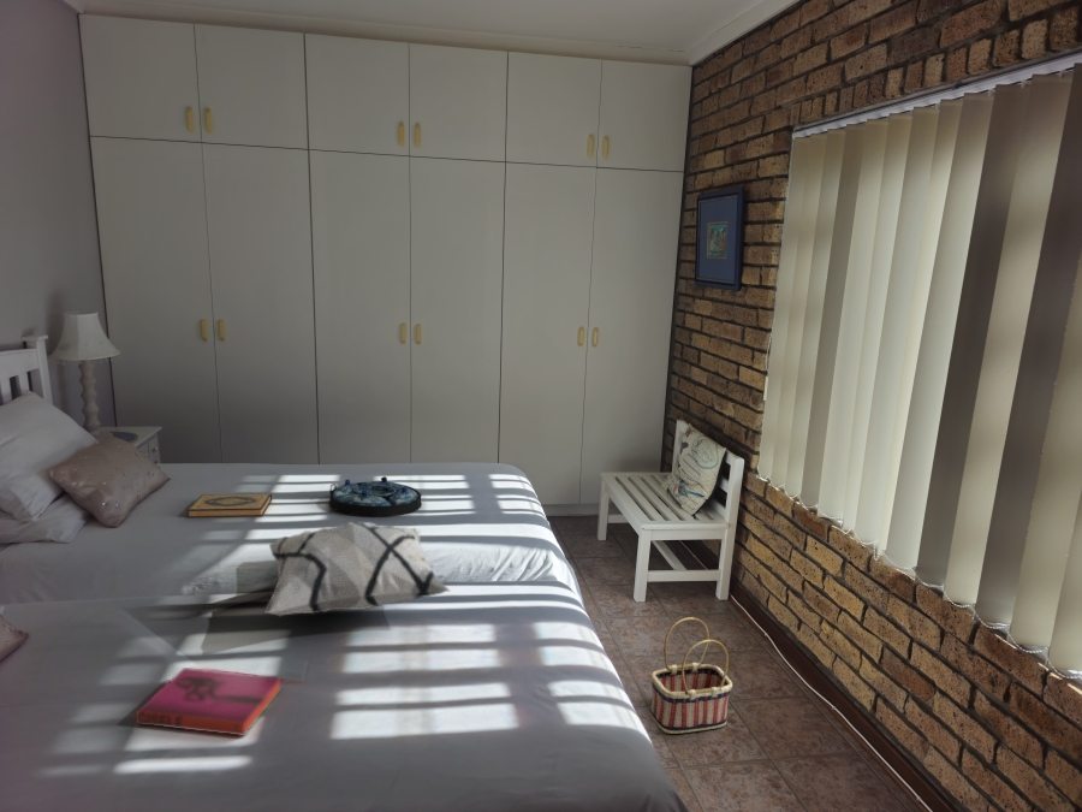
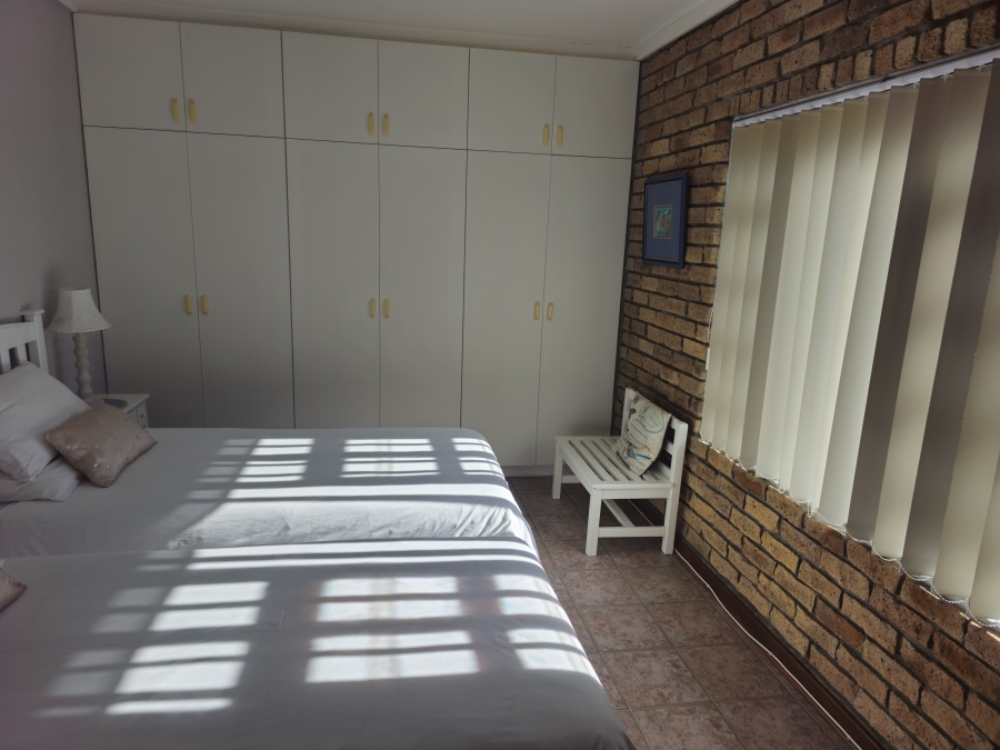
- hardback book (212, 700)
- basket (692, 674)
- decorative pillow (353, 565)
- serving tray (375, 492)
- hardback book (231, 504)
